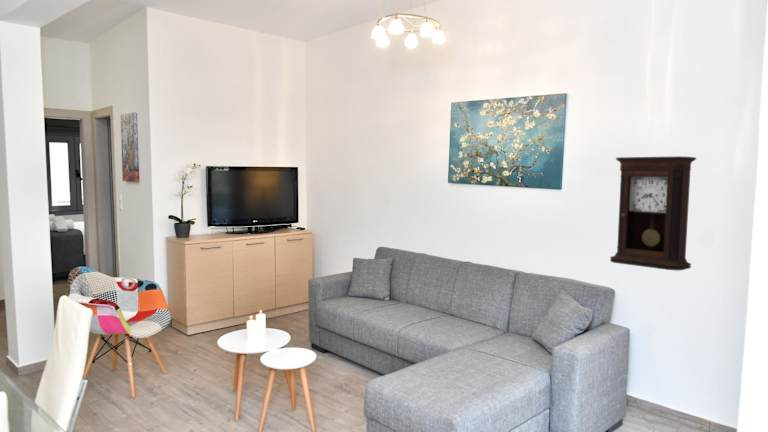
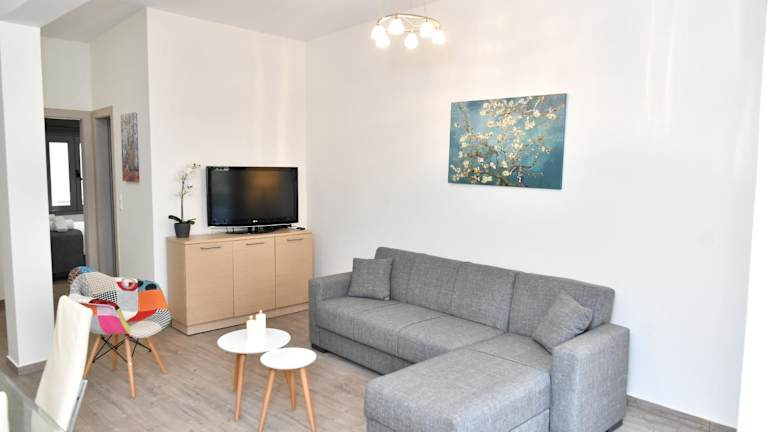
- pendulum clock (650, 211)
